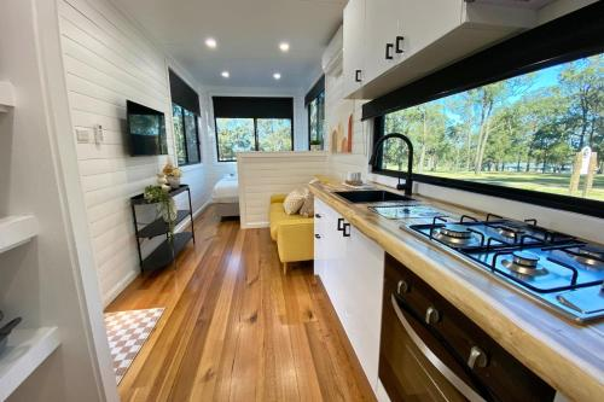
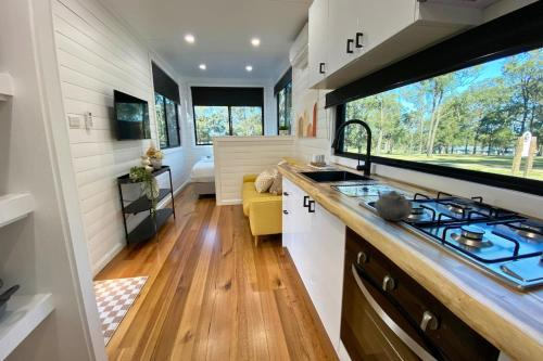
+ teapot (391, 204)
